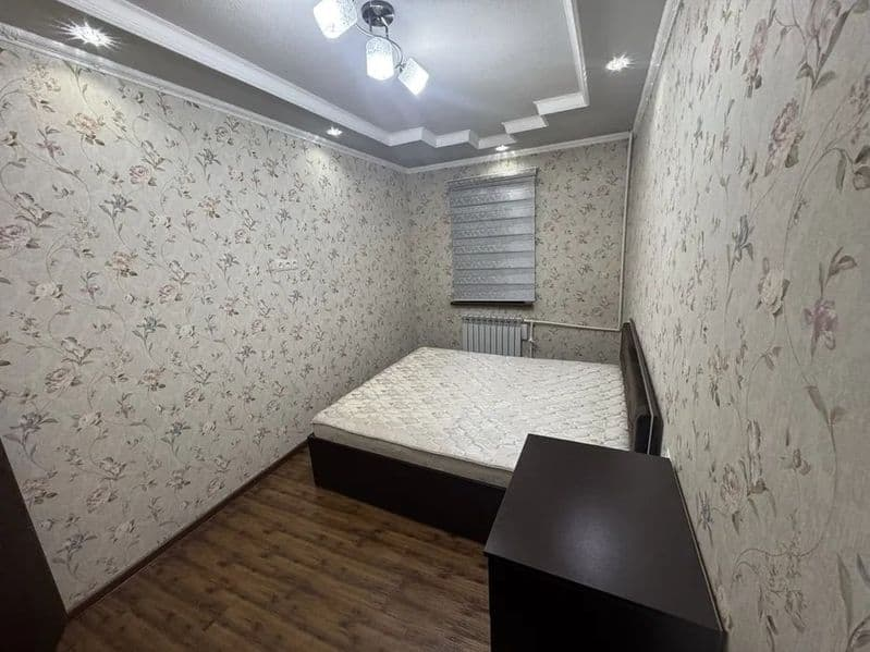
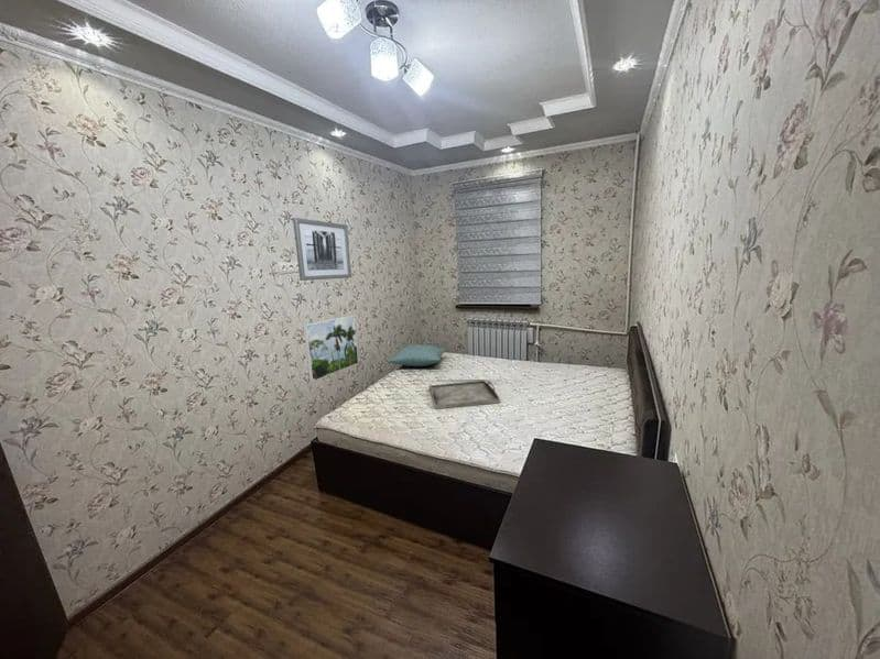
+ wall art (325, 250)
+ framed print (333, 345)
+ pillow (419, 354)
+ serving tray (461, 391)
